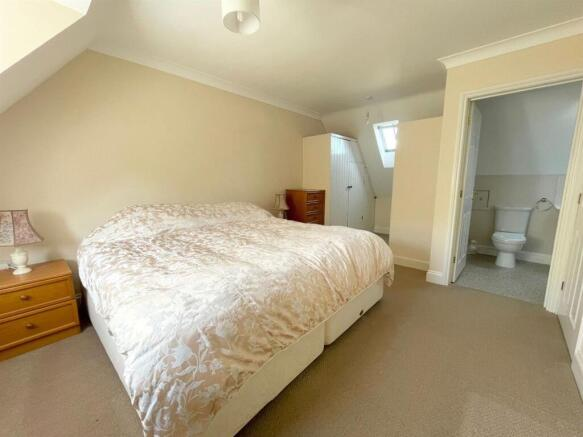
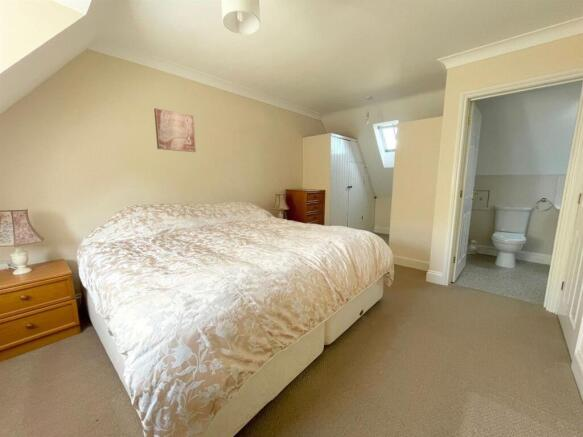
+ wall art (176, 131)
